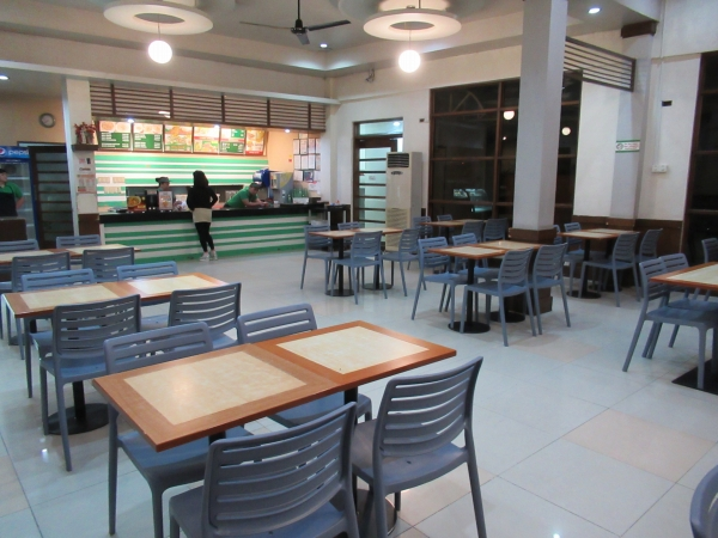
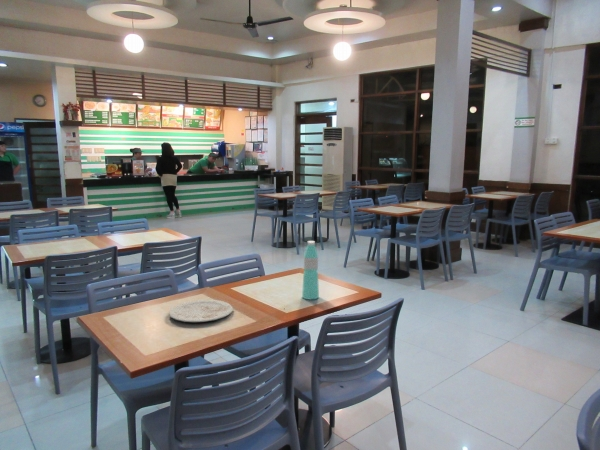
+ plate (201, 310)
+ water bottle (310, 269)
